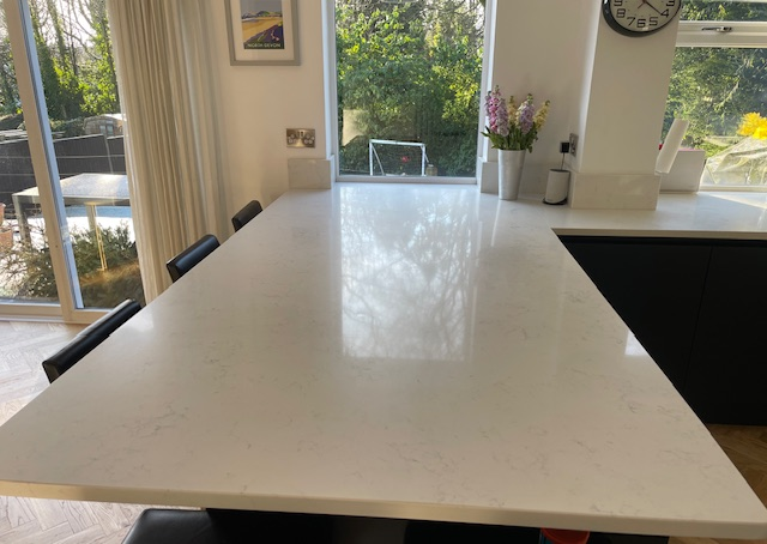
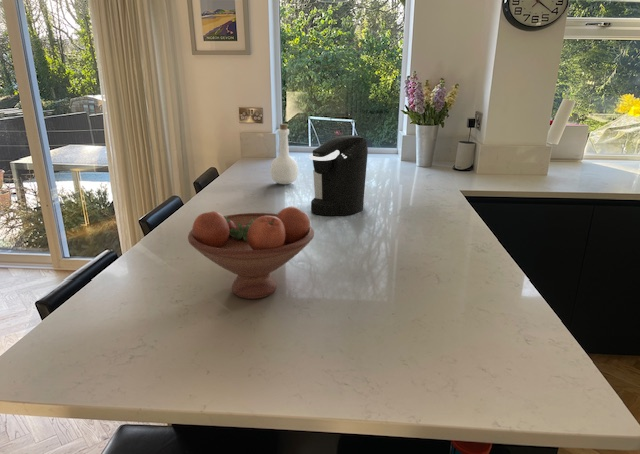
+ bottle (284, 154)
+ coffee maker (336, 173)
+ fruit bowl (252, 249)
